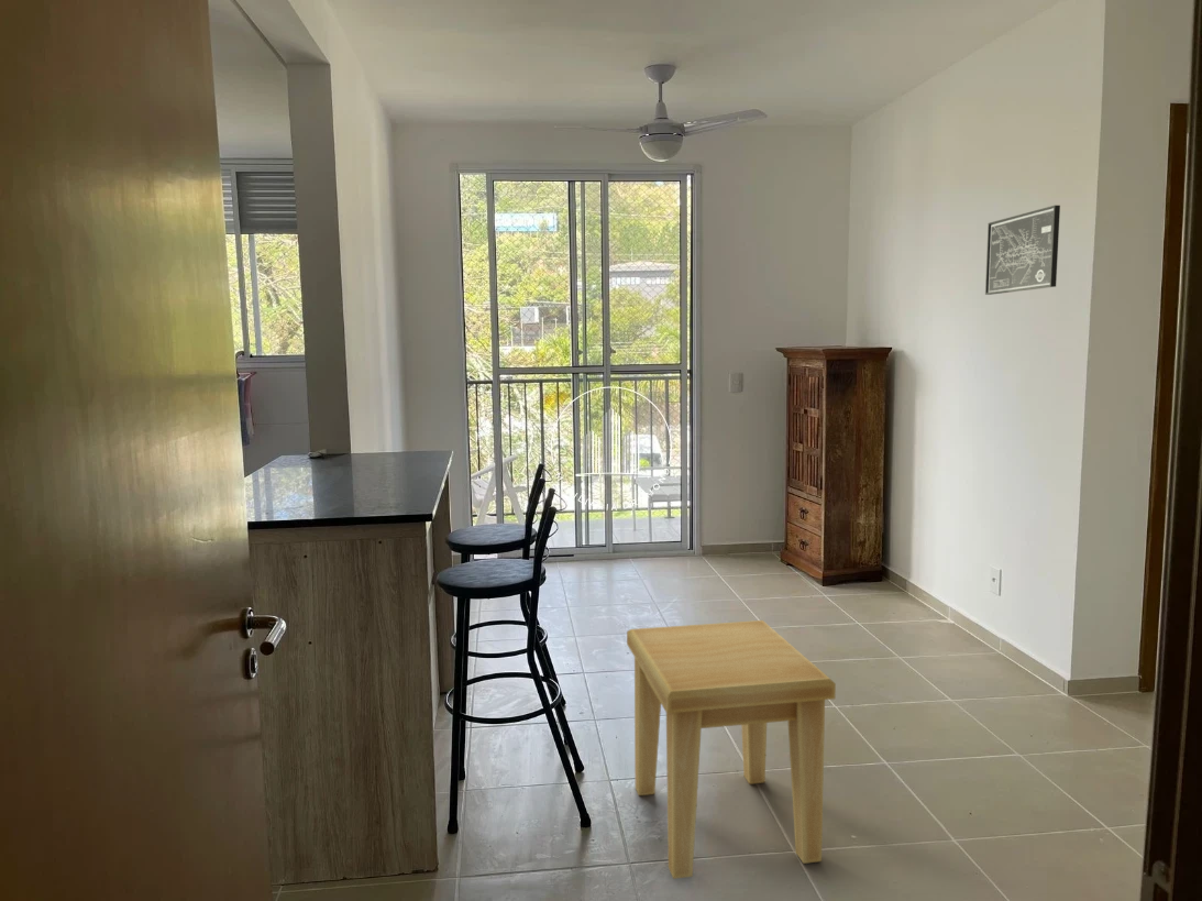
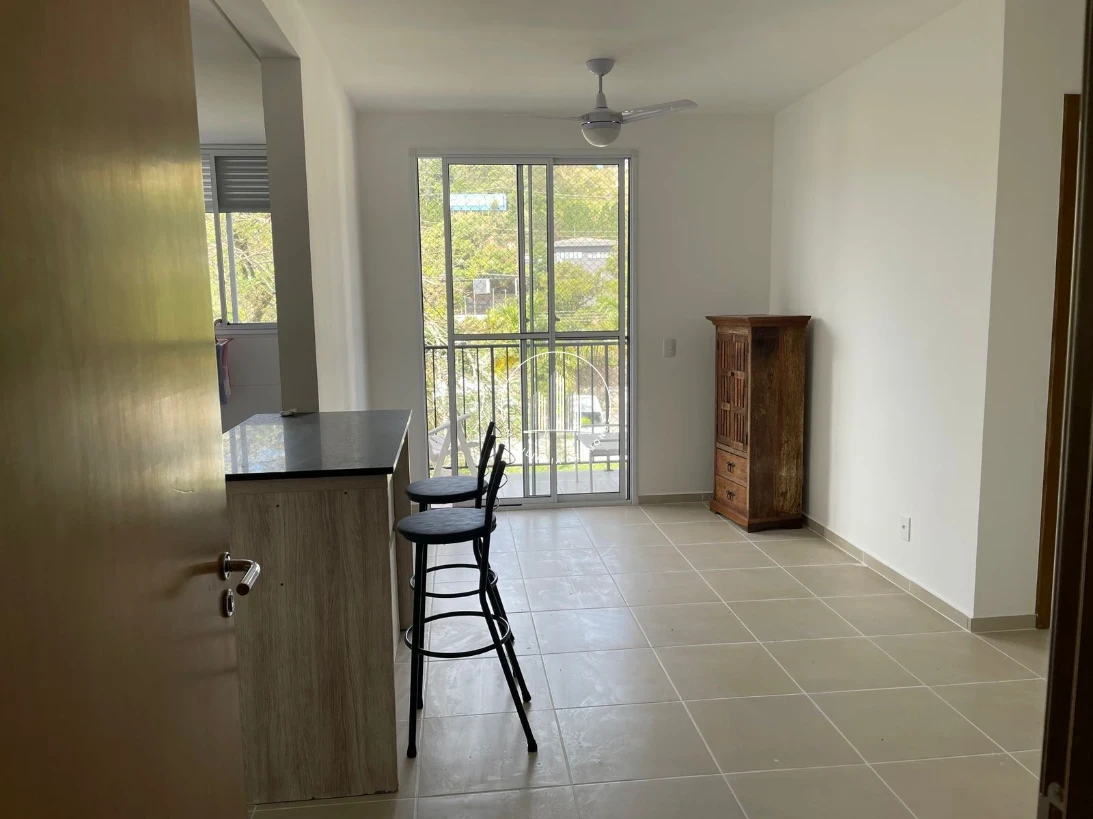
- wall art (1019, 253)
- side table (721, 726)
